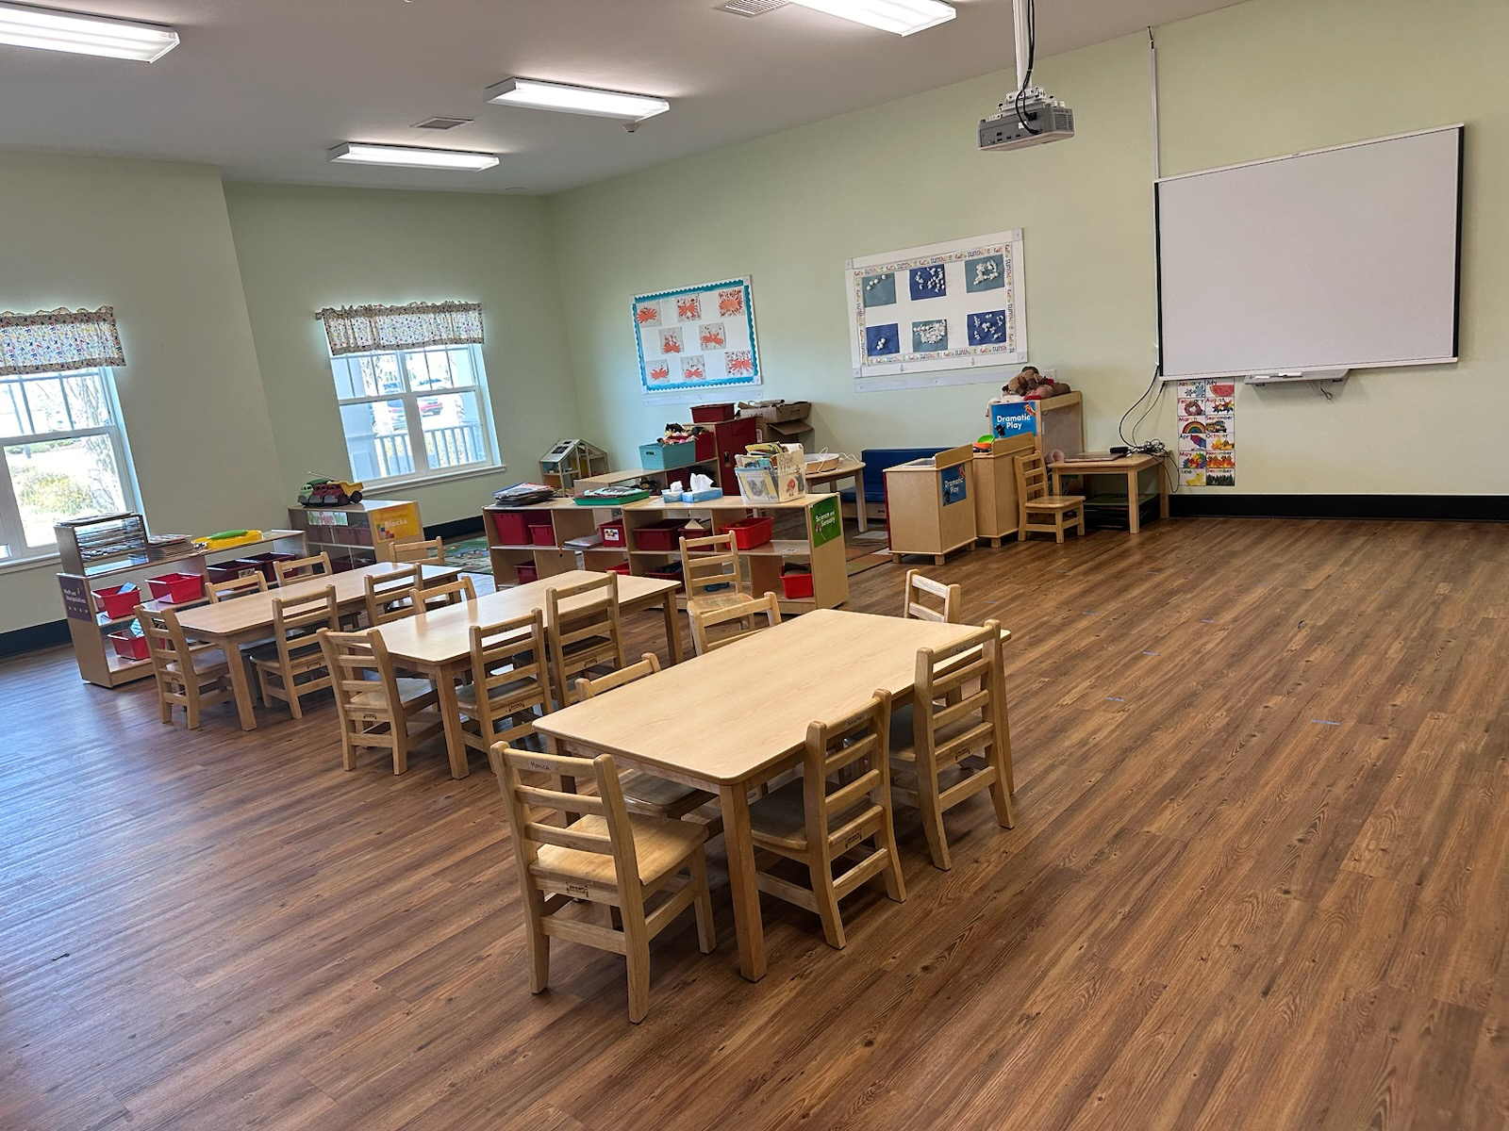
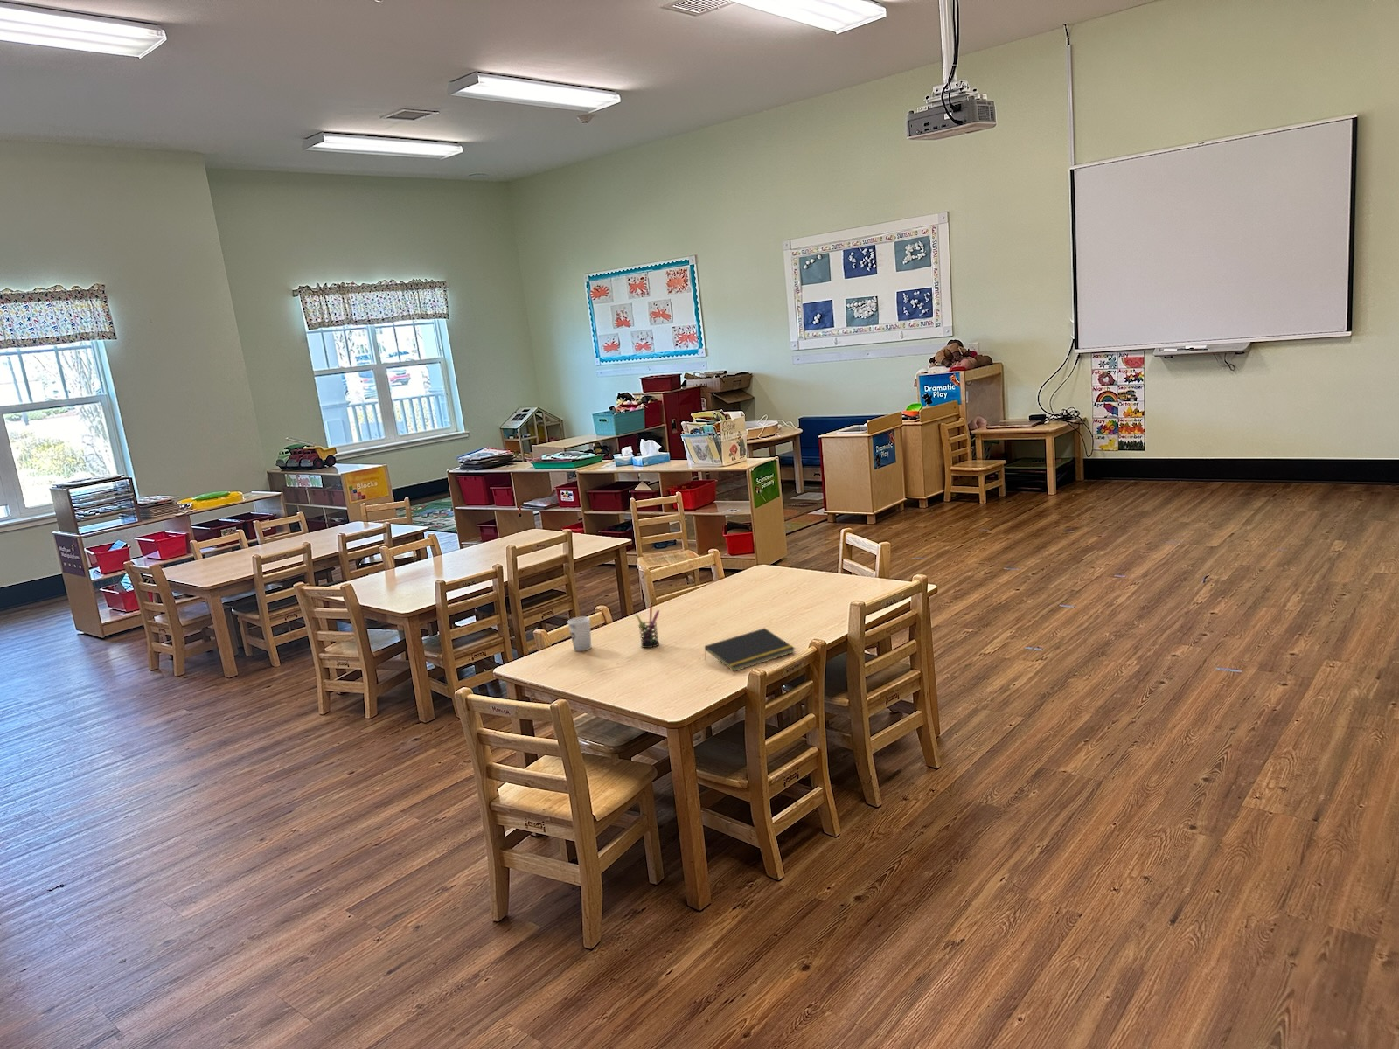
+ pen holder (647, 626)
+ cup (581, 634)
+ notepad (749, 649)
